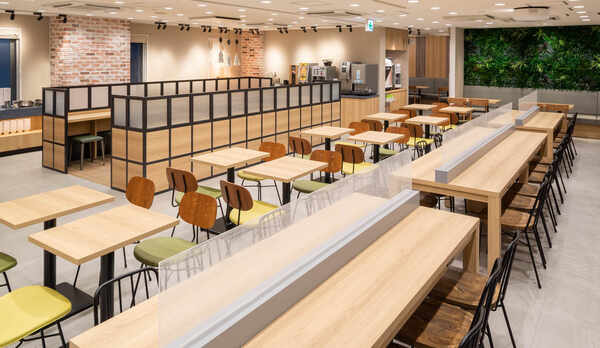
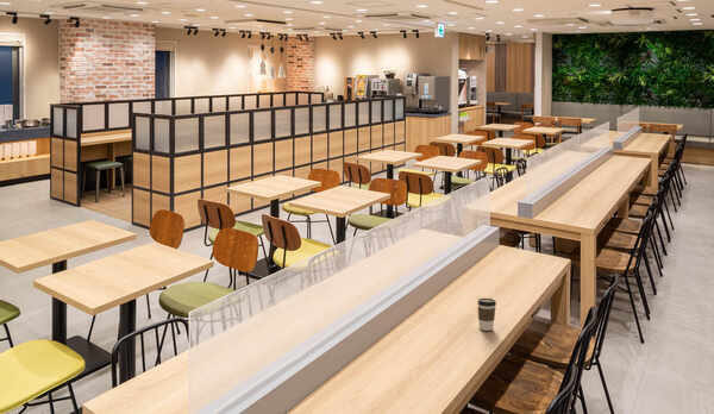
+ coffee cup (486, 314)
